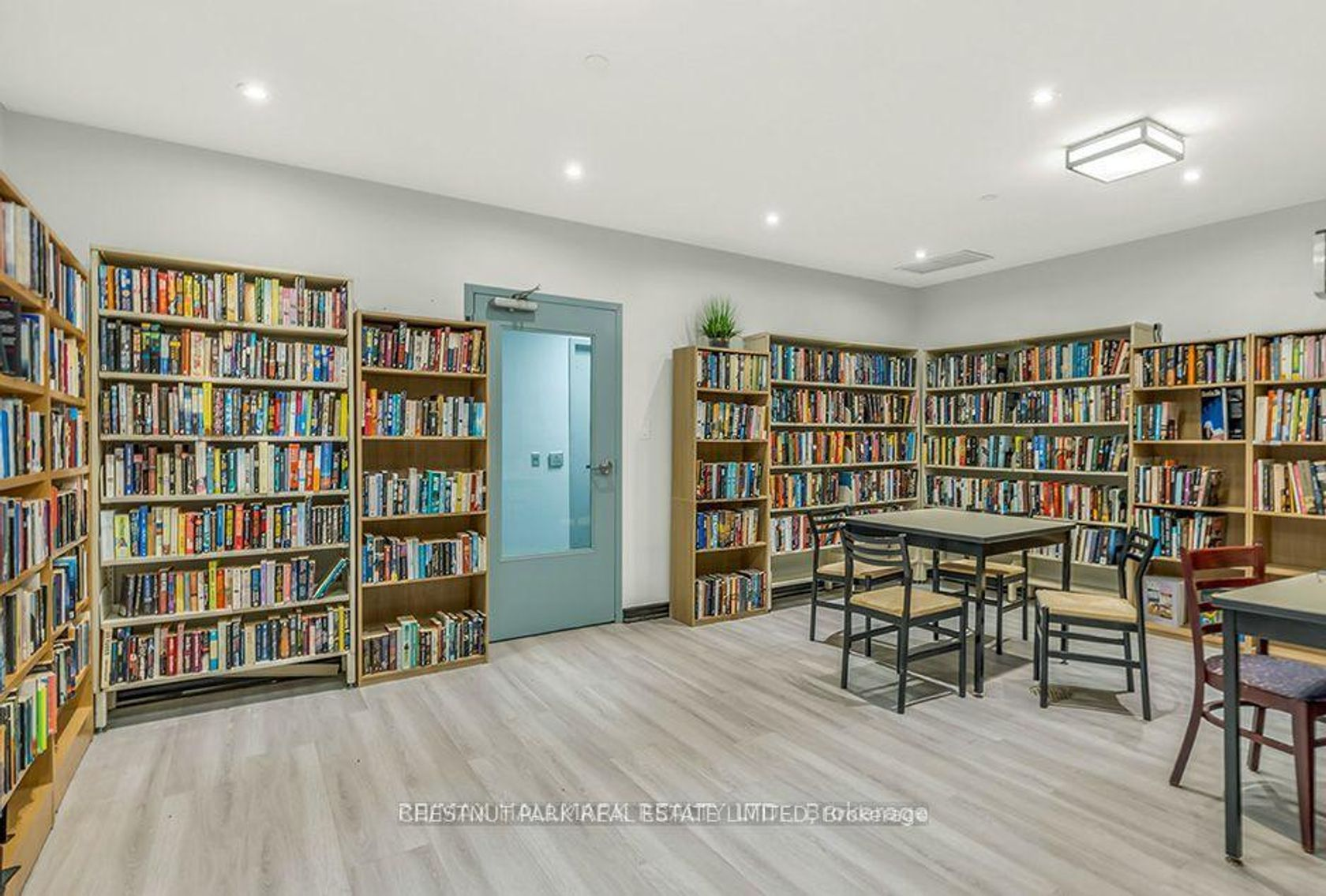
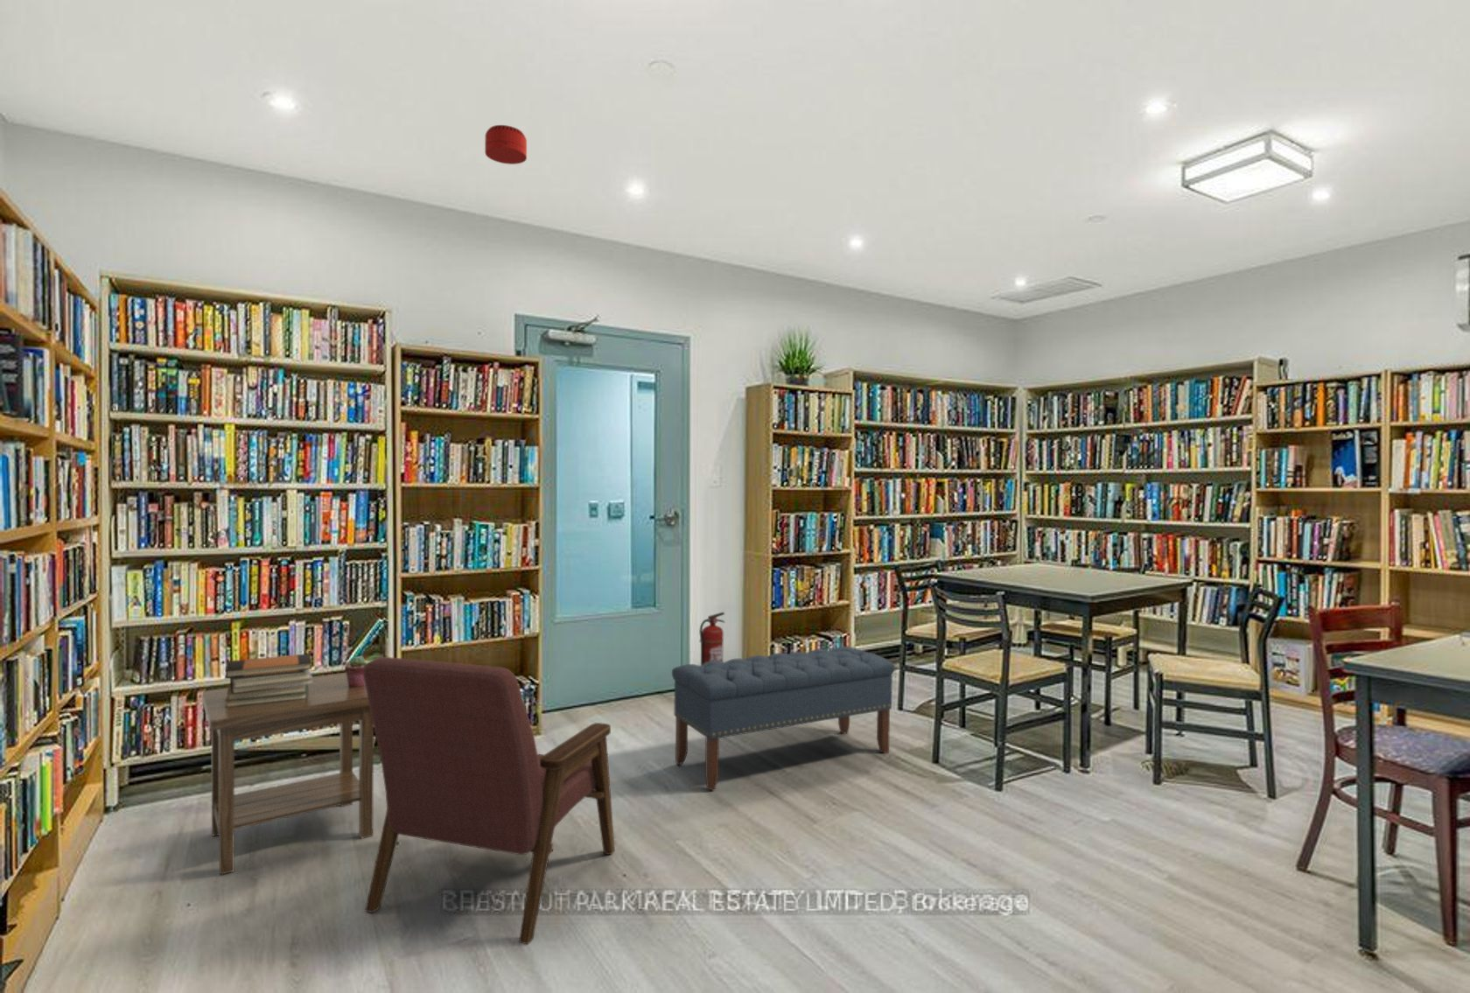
+ side table (293, 782)
+ armchair (499, 761)
+ smoke detector (506, 143)
+ bench (785, 708)
+ fire extinguisher (712, 651)
+ book stack (269, 679)
+ potted succulent (356, 670)
